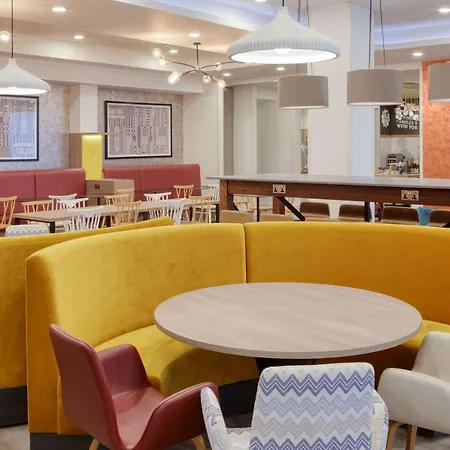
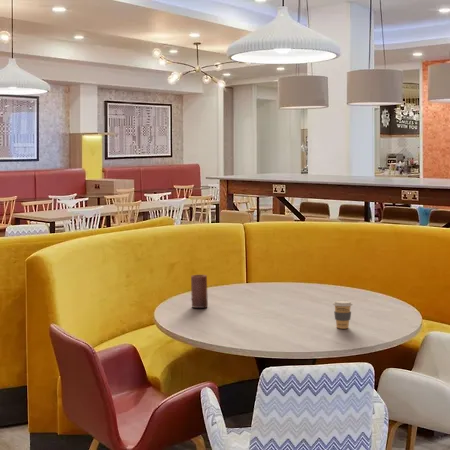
+ coffee cup (342, 314)
+ candle (199, 291)
